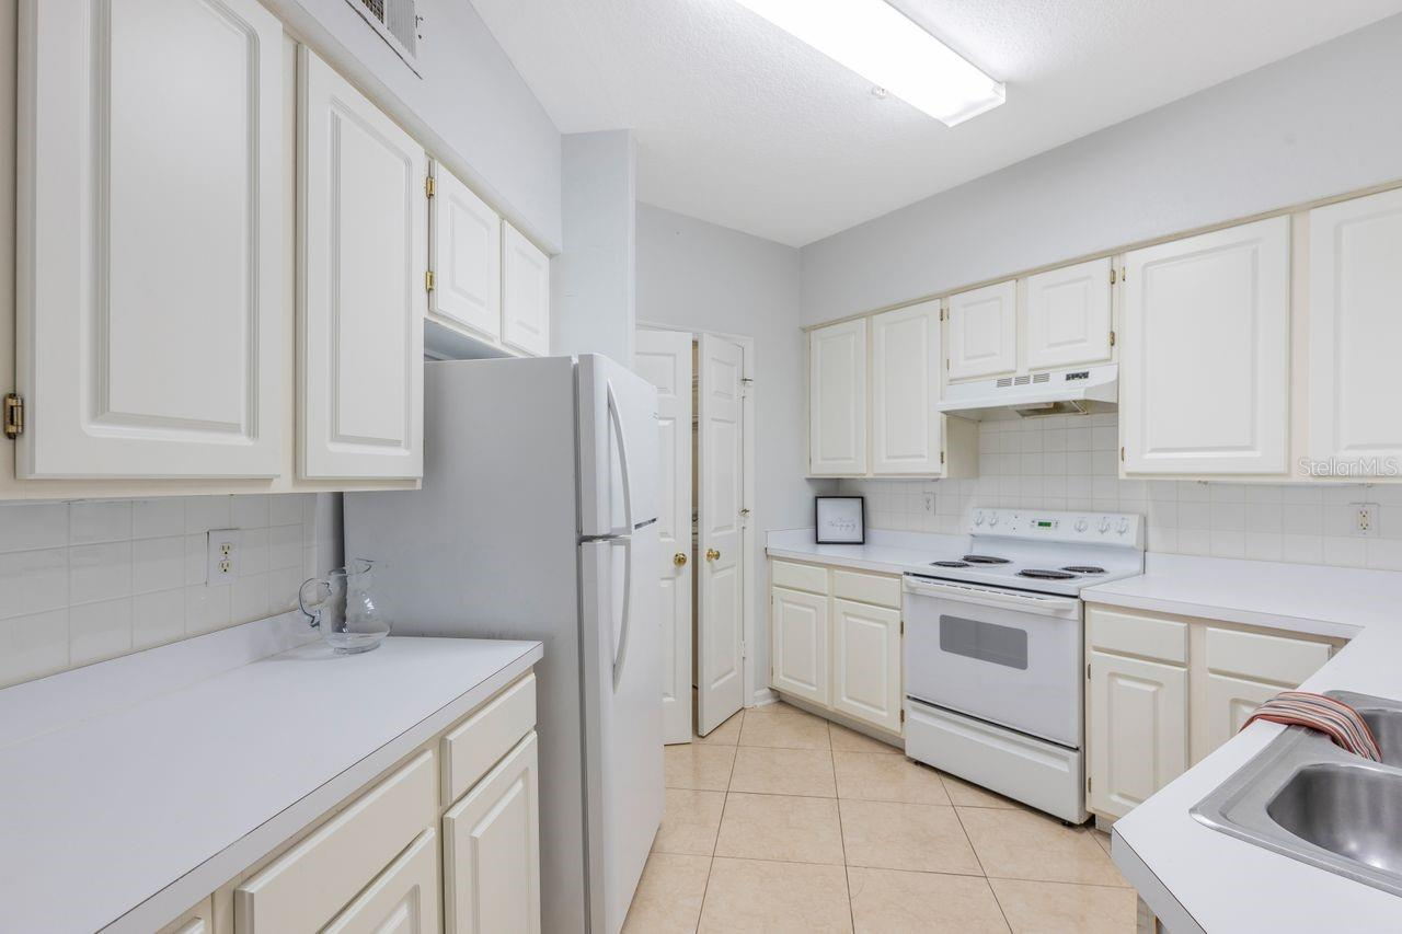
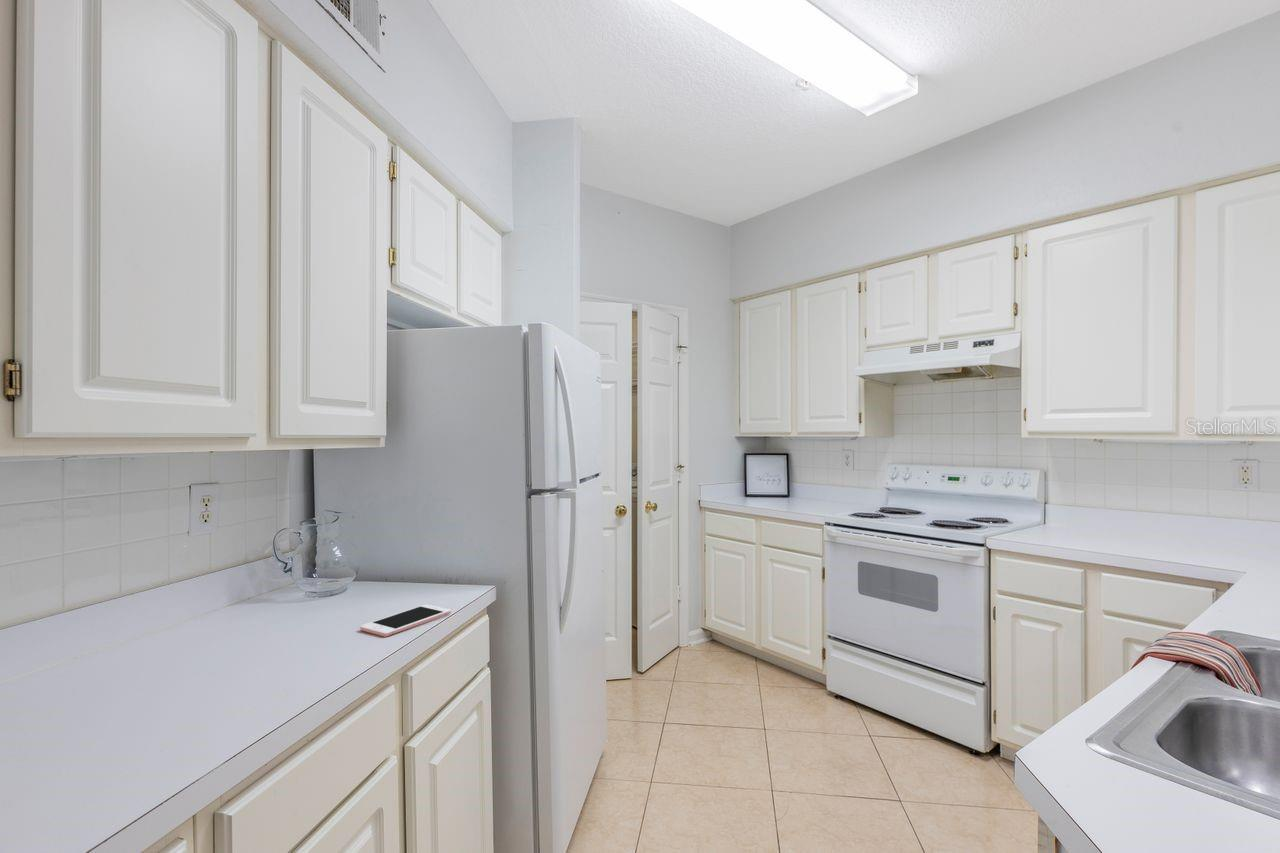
+ cell phone (407, 619)
